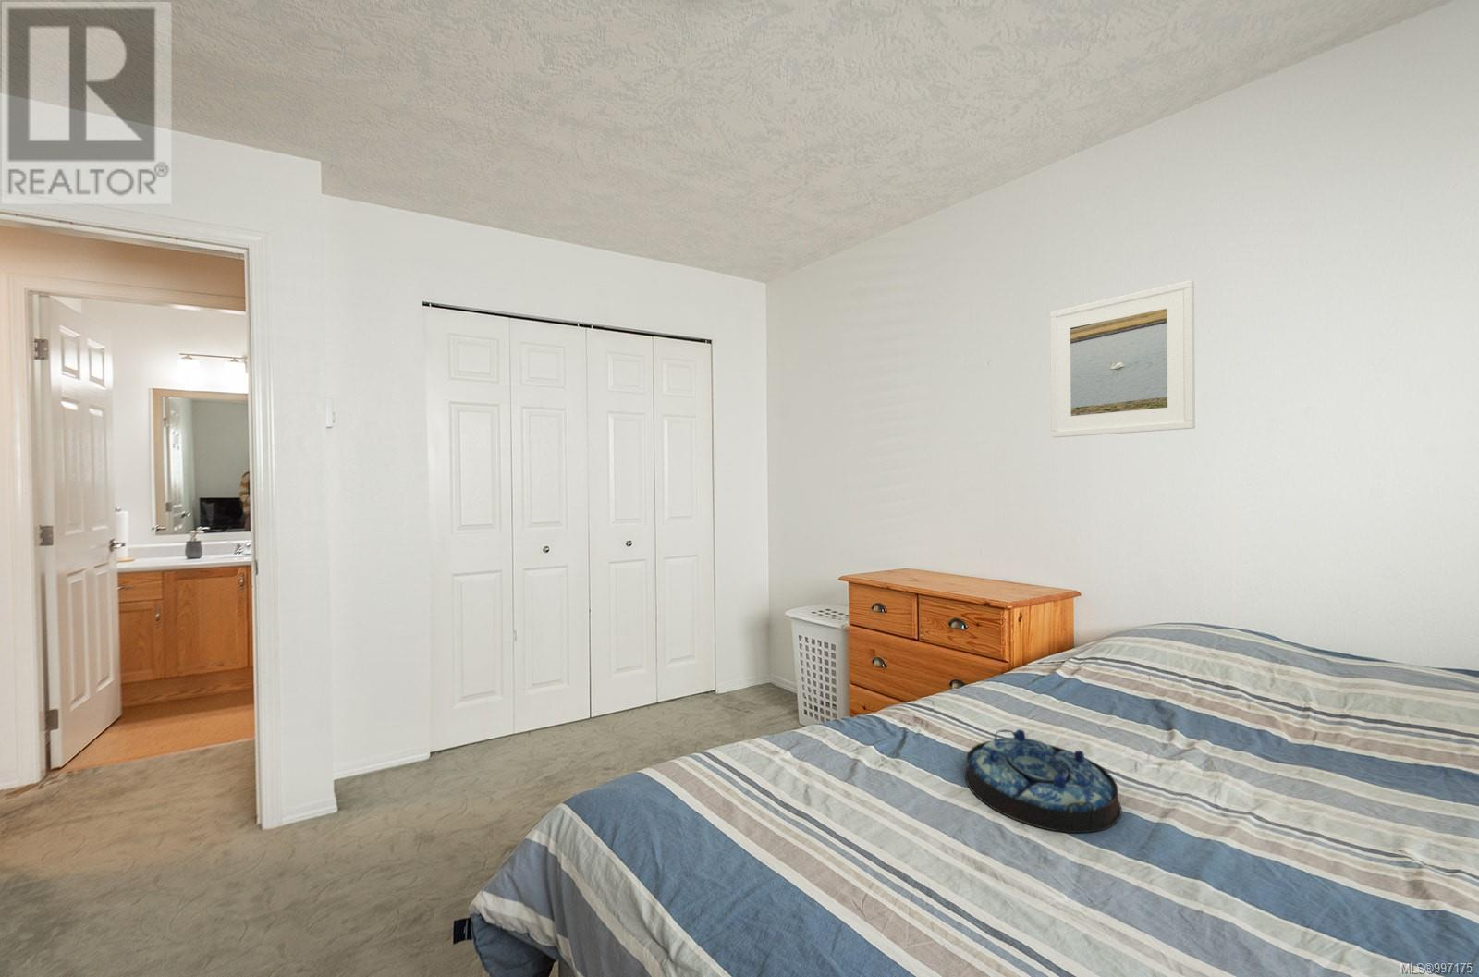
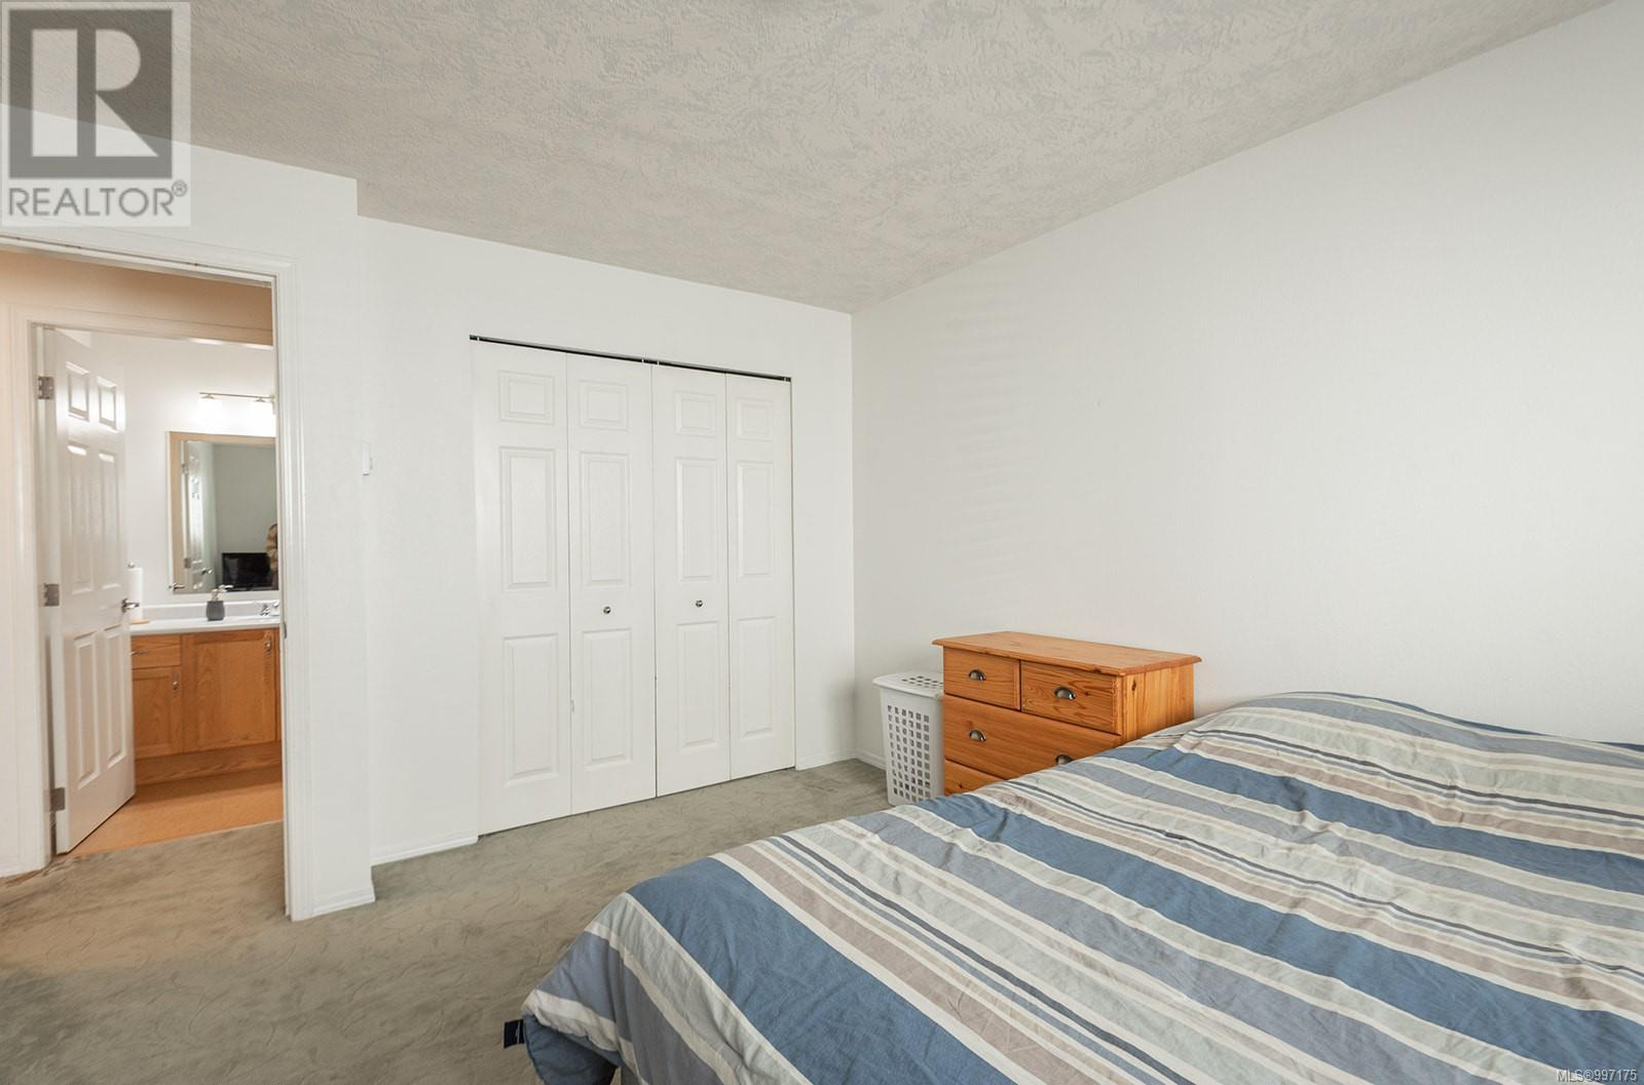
- serving tray (1038, 769)
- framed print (1117, 365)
